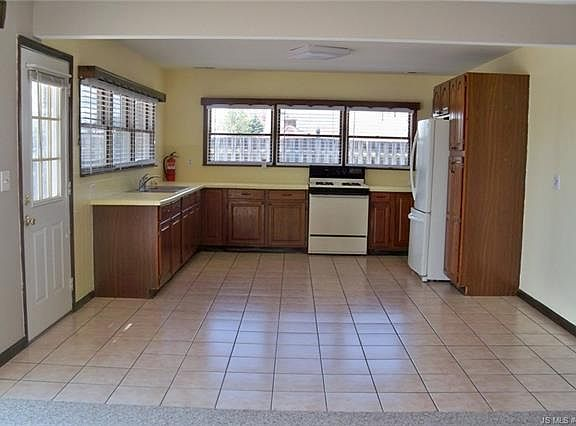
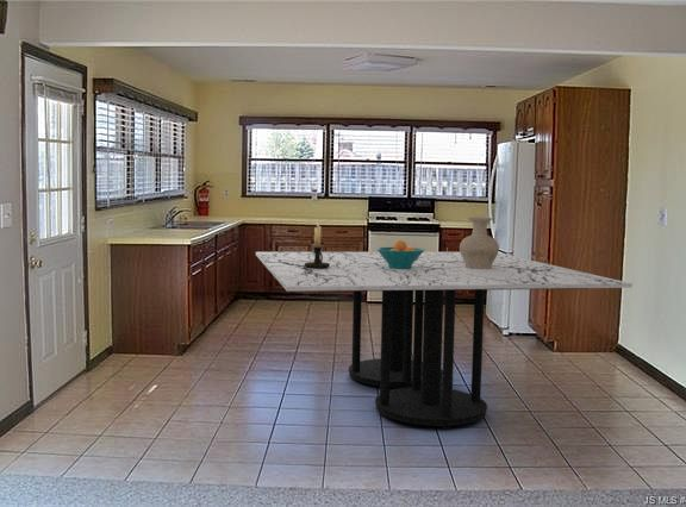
+ fruit bowl (400, 254)
+ candle holder (318, 243)
+ dining table (413, 331)
+ vase (479, 242)
